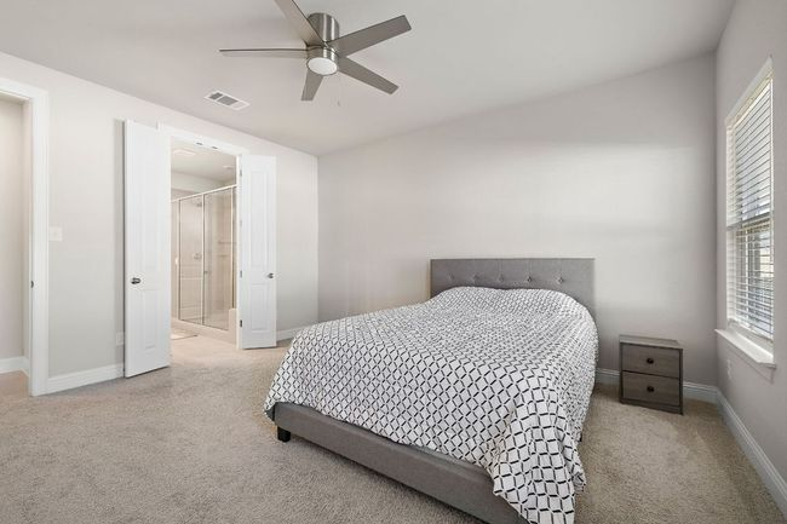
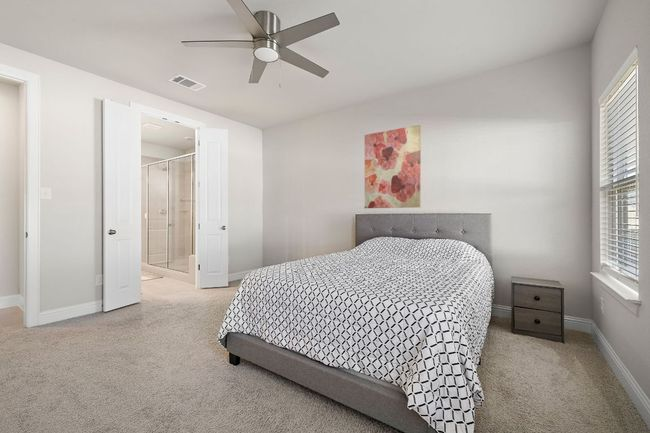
+ wall art (391, 169)
